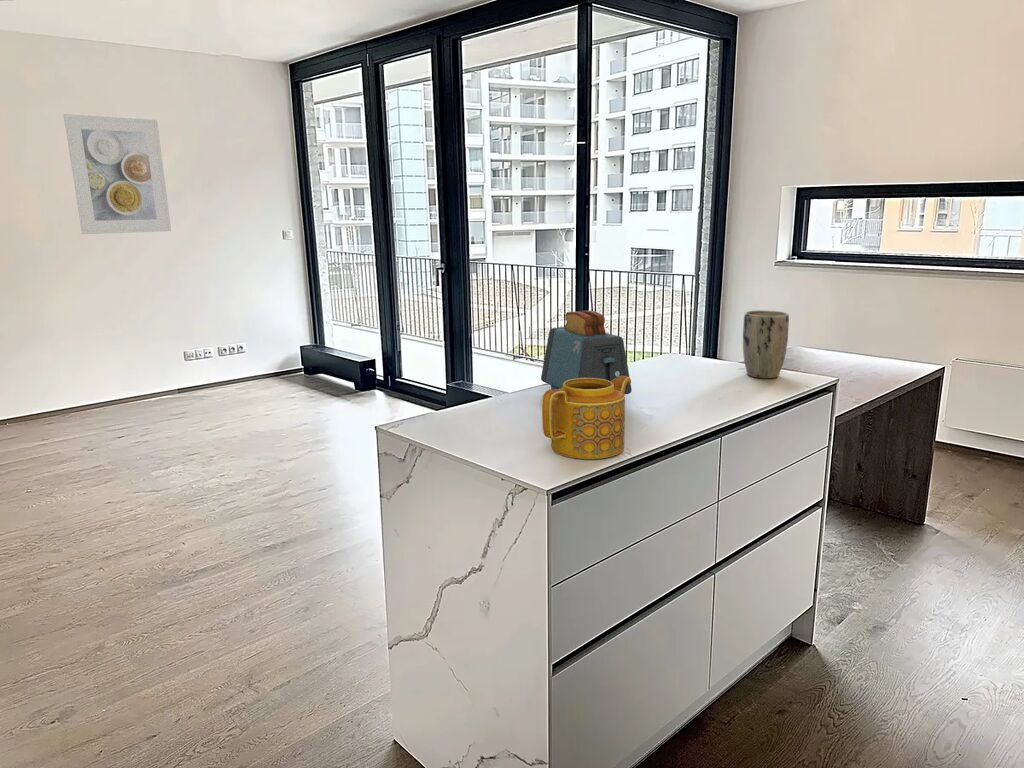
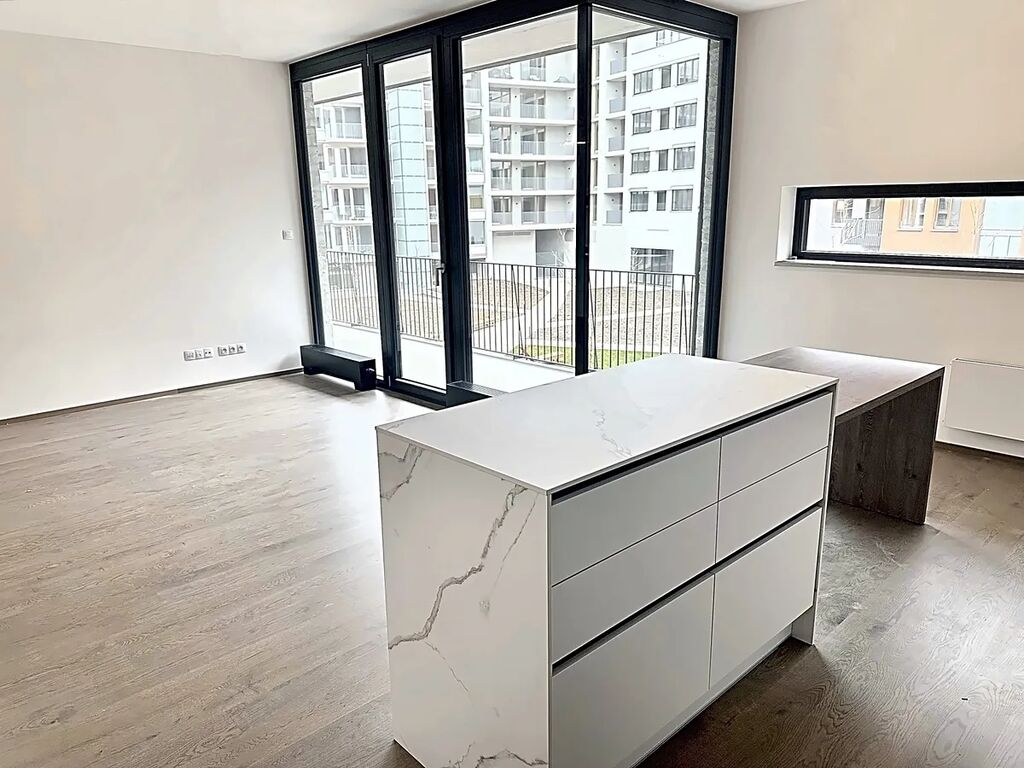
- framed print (120, 176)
- teapot (589, 414)
- toaster (584, 355)
- plant pot (764, 344)
